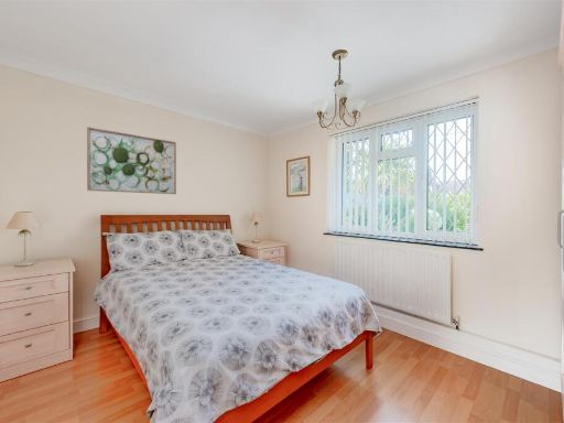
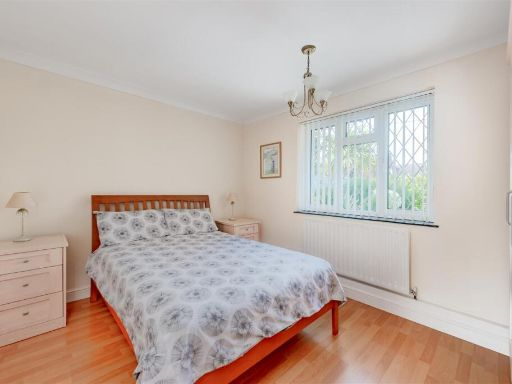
- wall art (135, 163)
